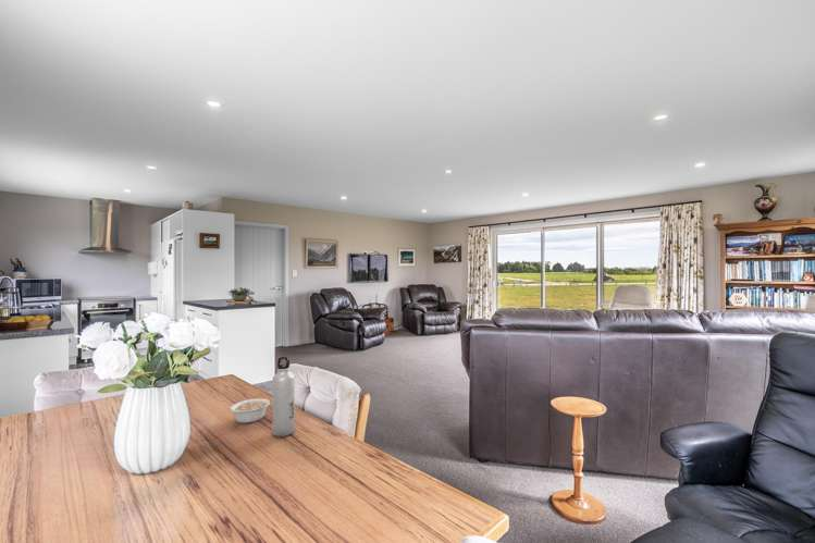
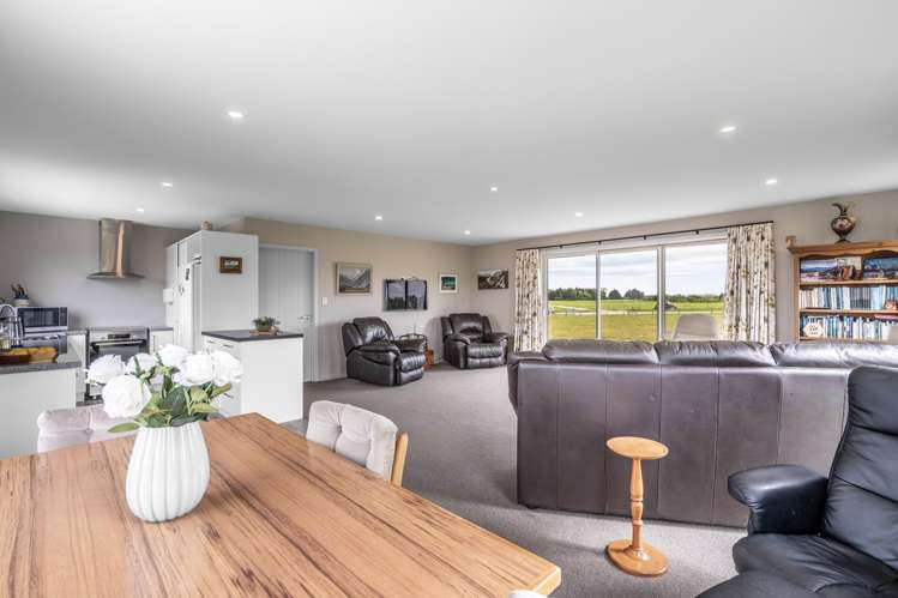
- water bottle (283, 394)
- legume (251, 409)
